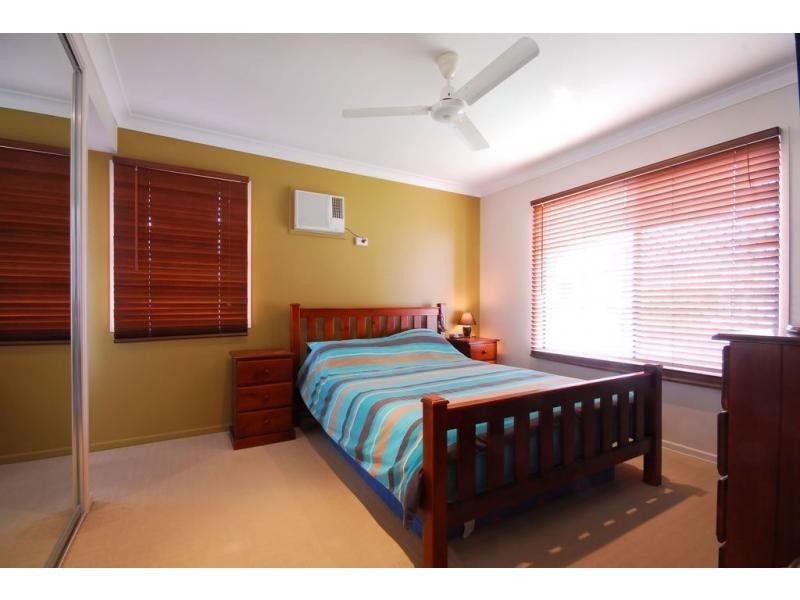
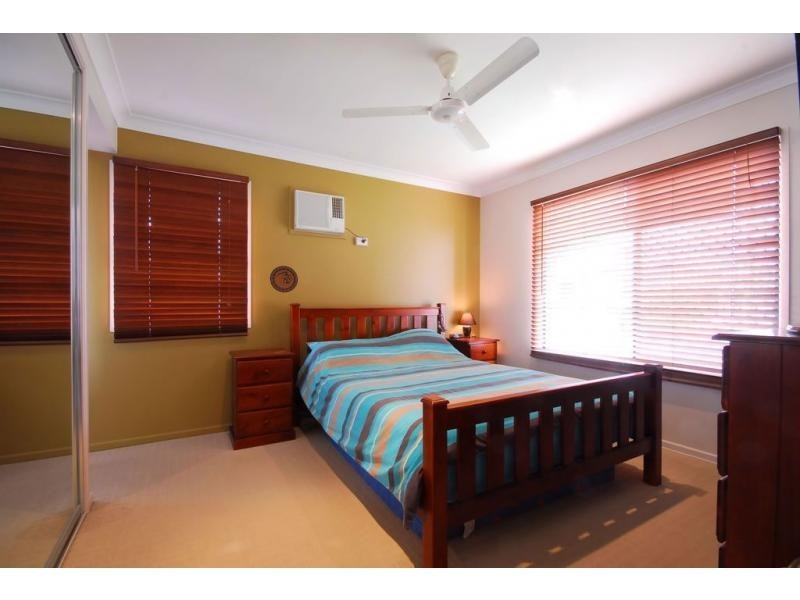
+ decorative plate (284, 279)
